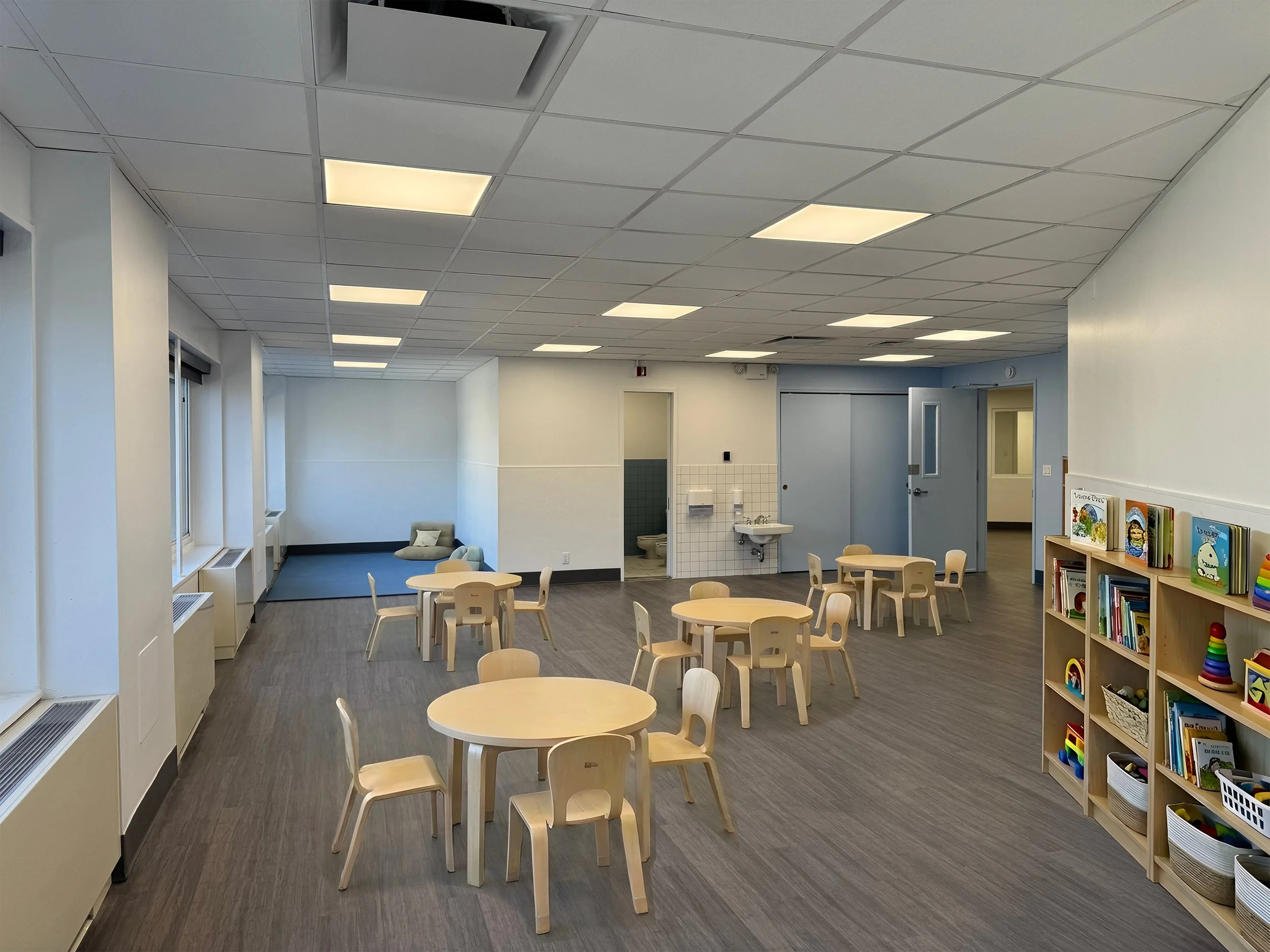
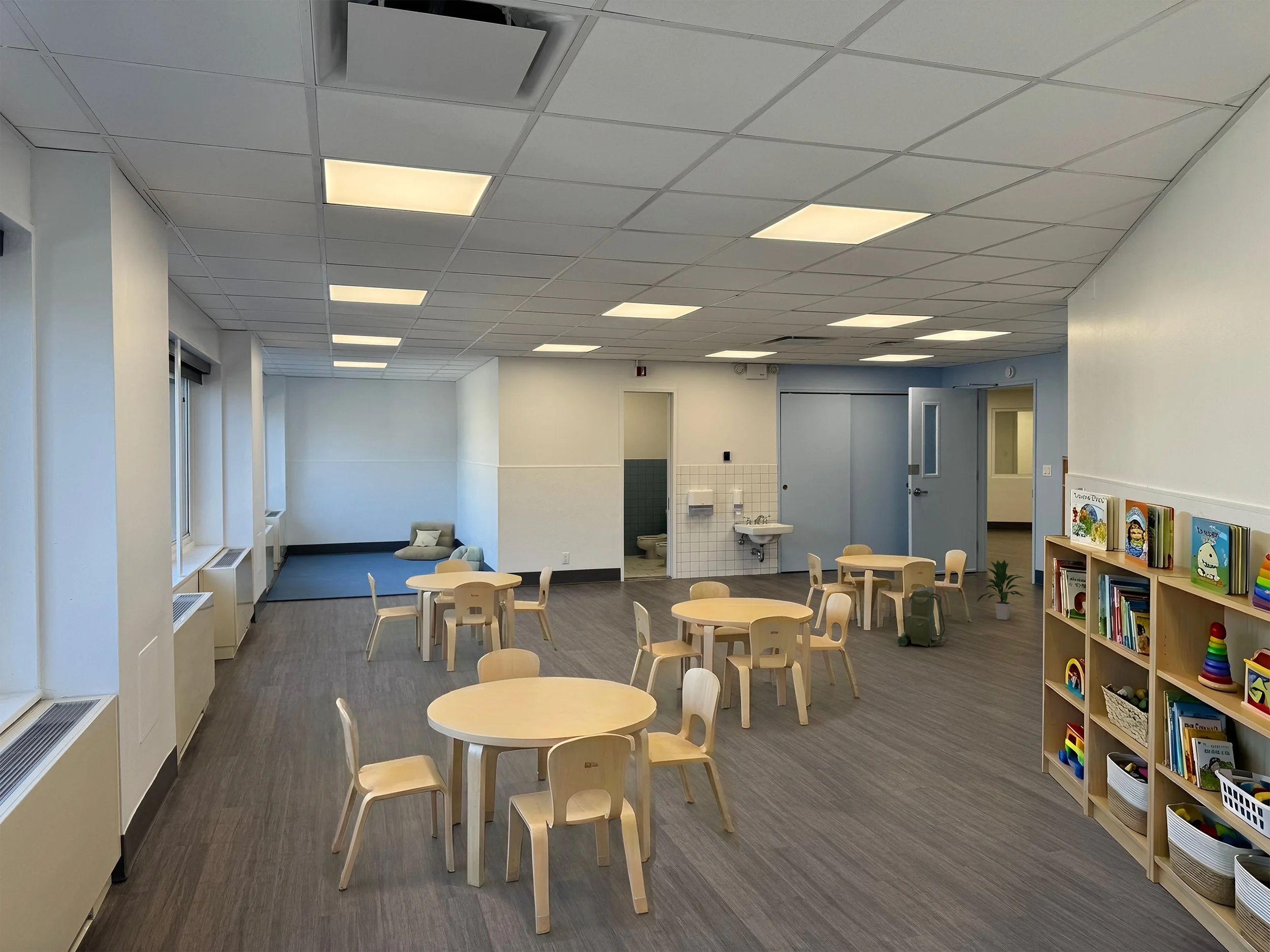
+ indoor plant (1001, 588)
+ backpack (920, 615)
